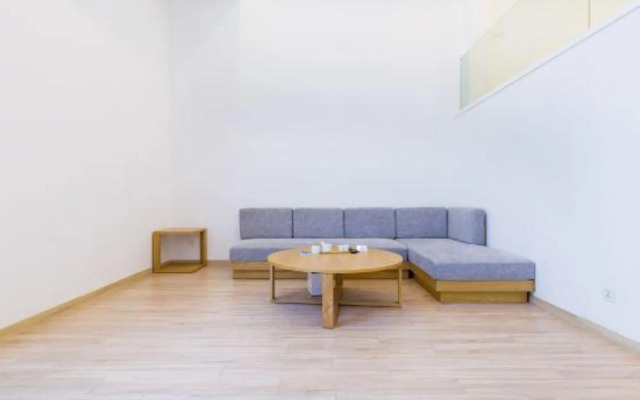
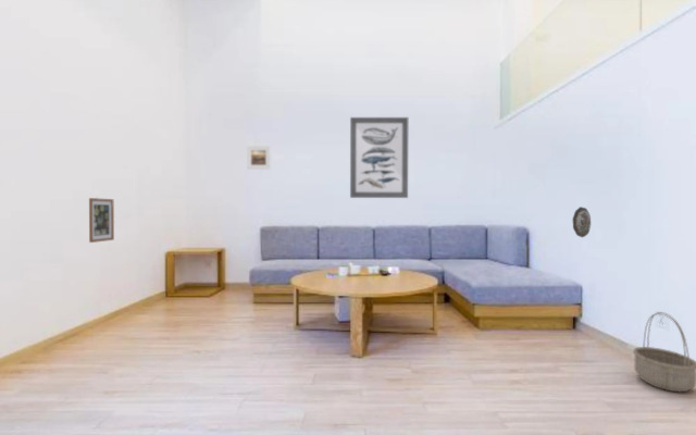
+ basket (663, 349)
+ wall art (378, 158)
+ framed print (258, 158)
+ decorative plate (582, 222)
+ wall art (101, 220)
